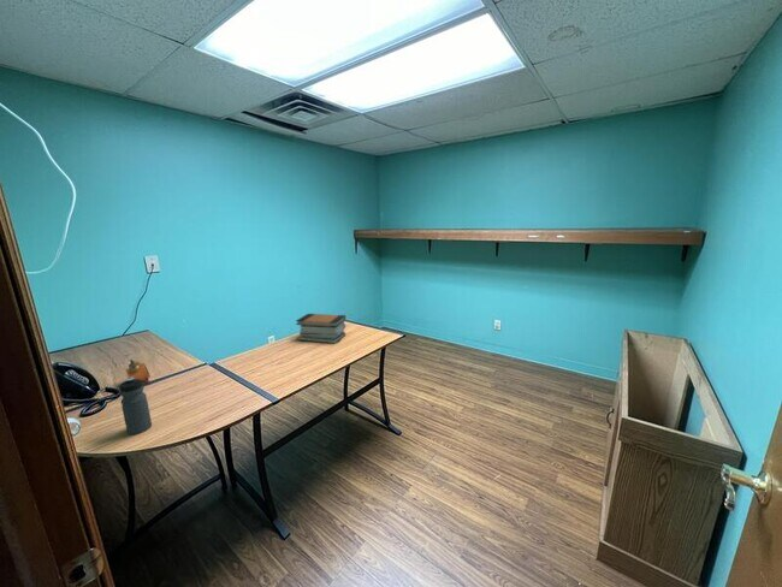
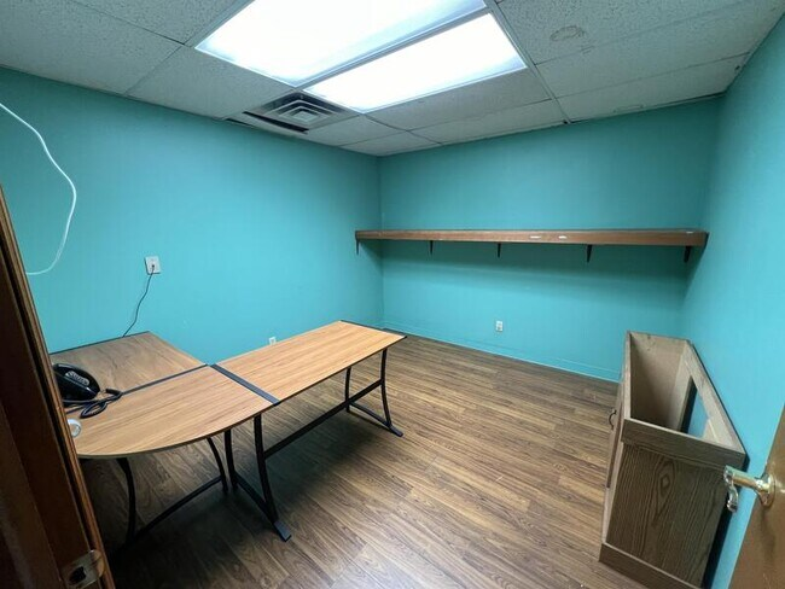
- water bottle (135, 404)
- book stack (321, 327)
- alarm clock (137, 370)
